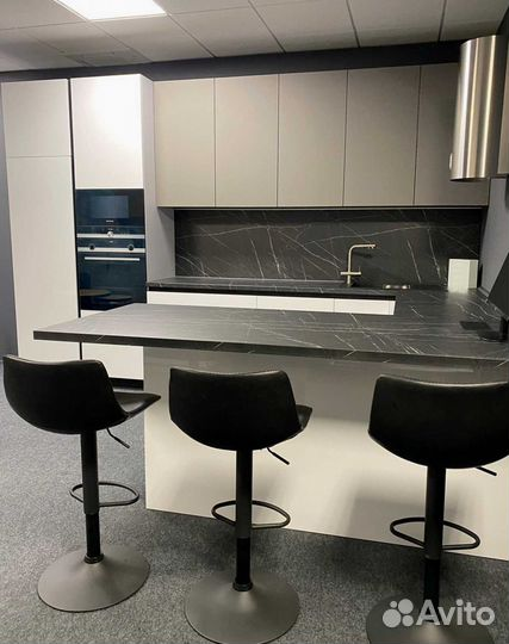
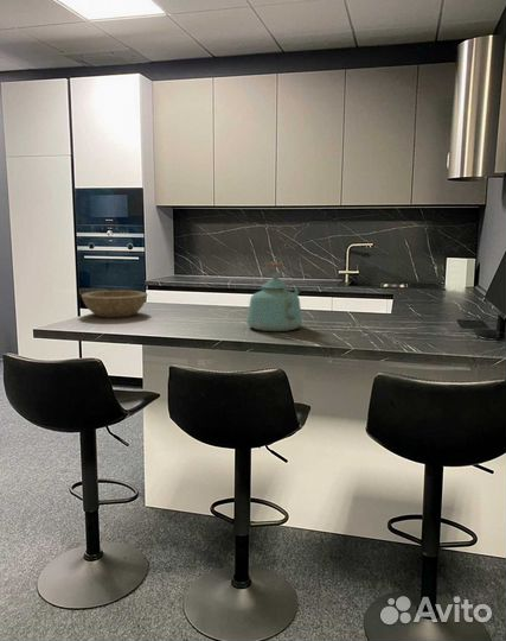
+ kettle (277, 296)
+ bowl (115, 304)
